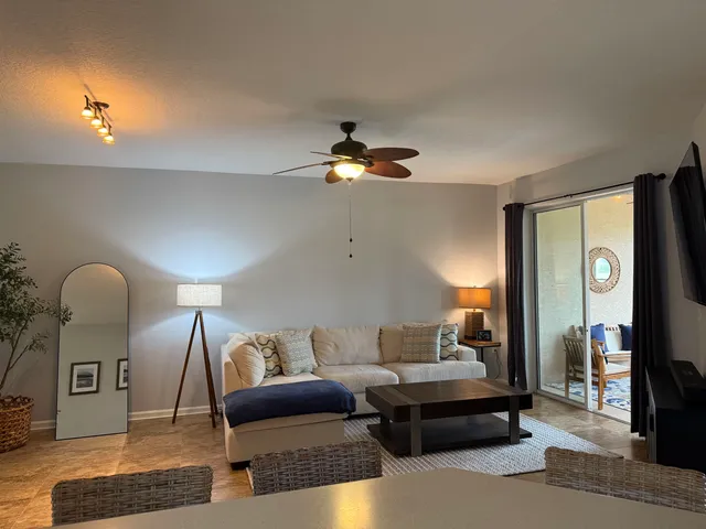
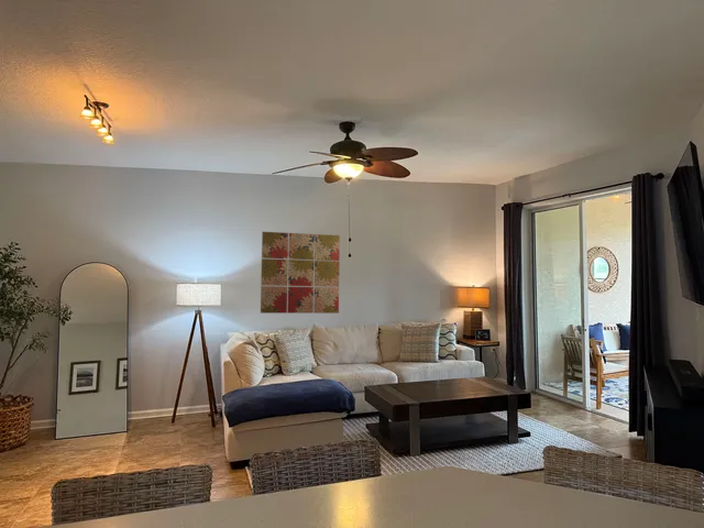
+ wall art (300, 273)
